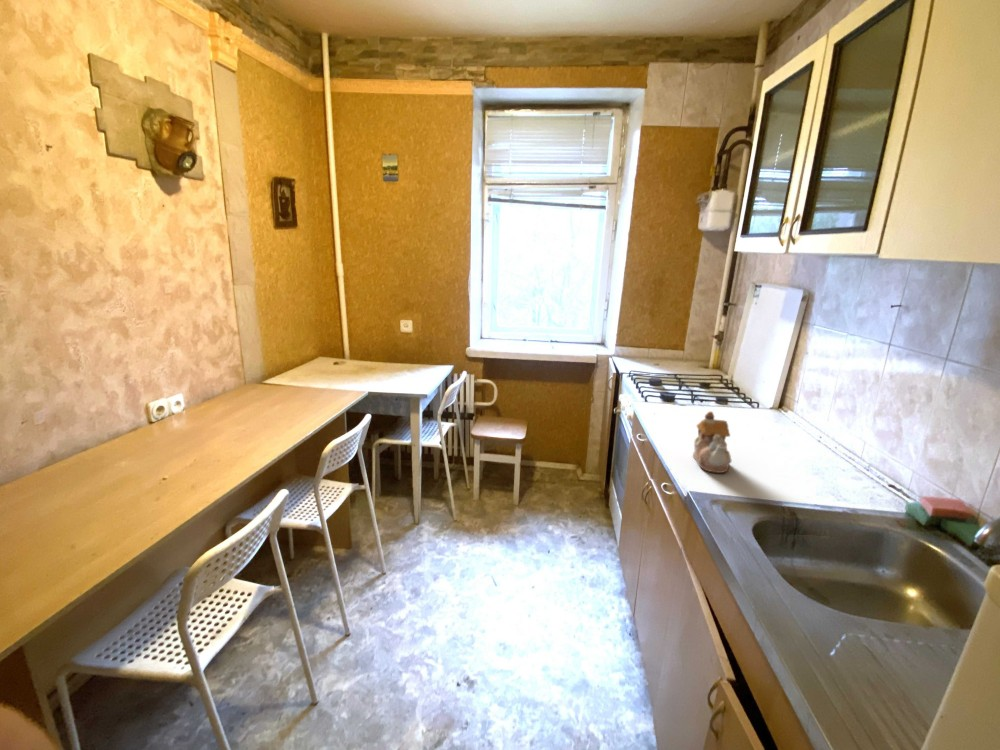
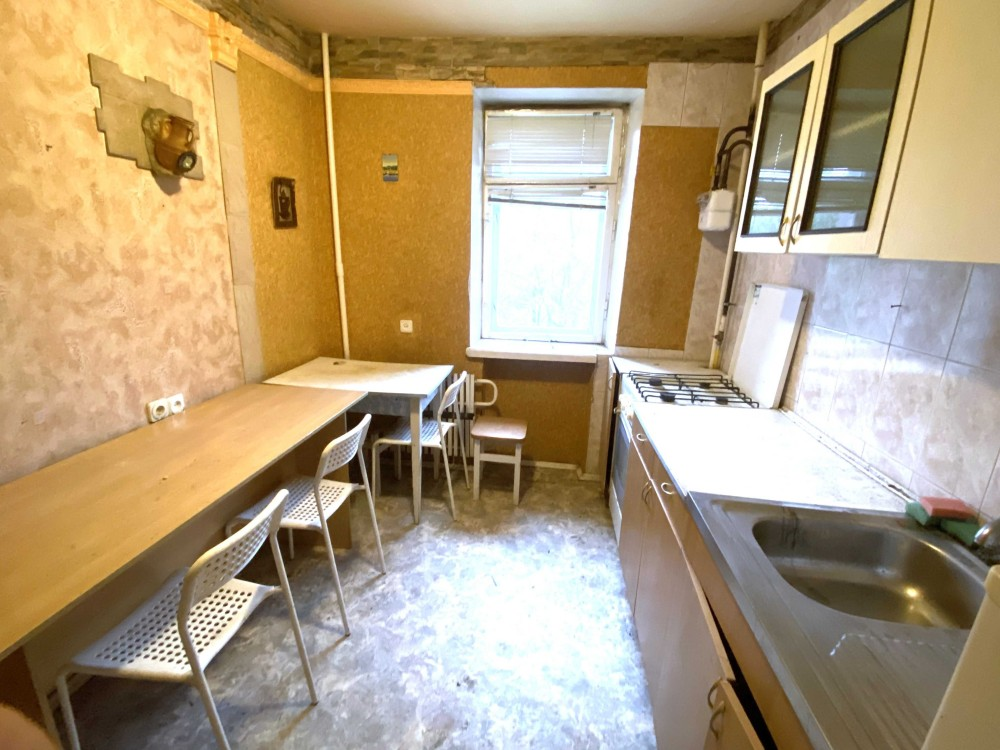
- teapot (714, 438)
